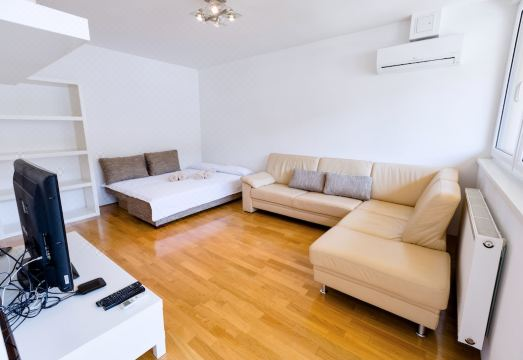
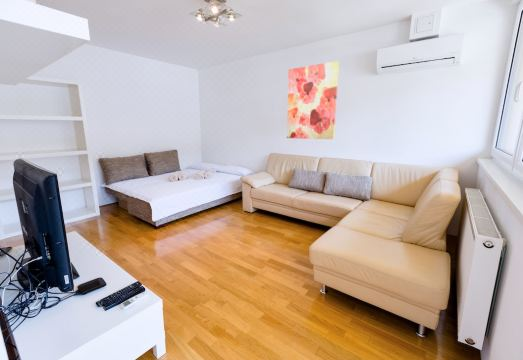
+ wall art (310, 103)
